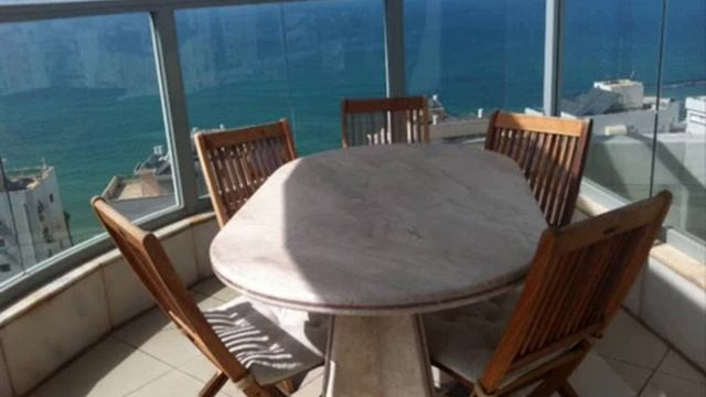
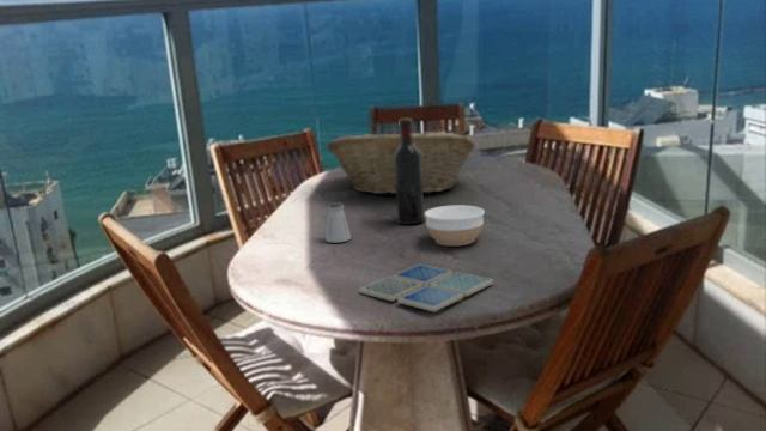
+ drink coaster (426, 285)
+ bowl (454, 225)
+ wine bottle (408, 170)
+ saltshaker (336, 220)
+ fruit basket (394, 153)
